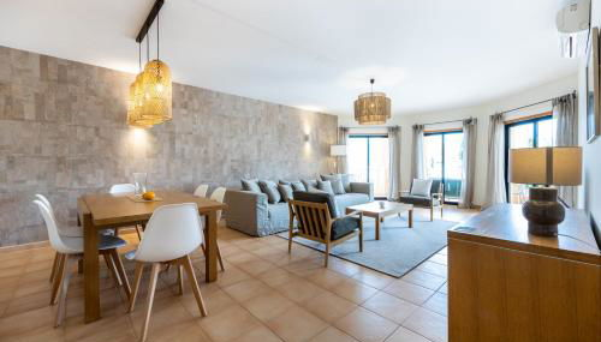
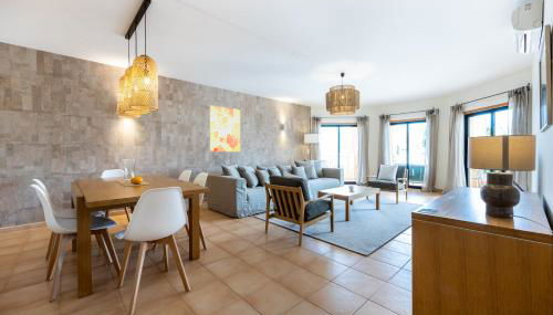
+ wall art (226, 129)
